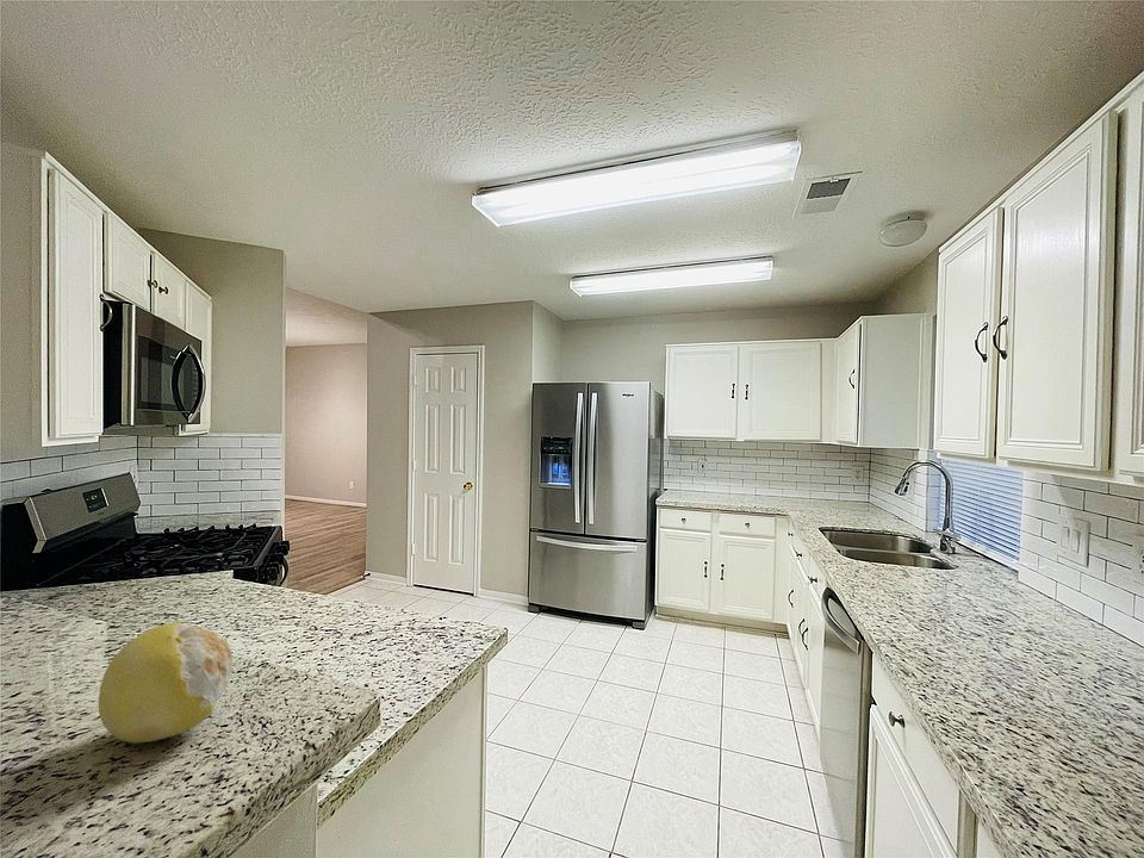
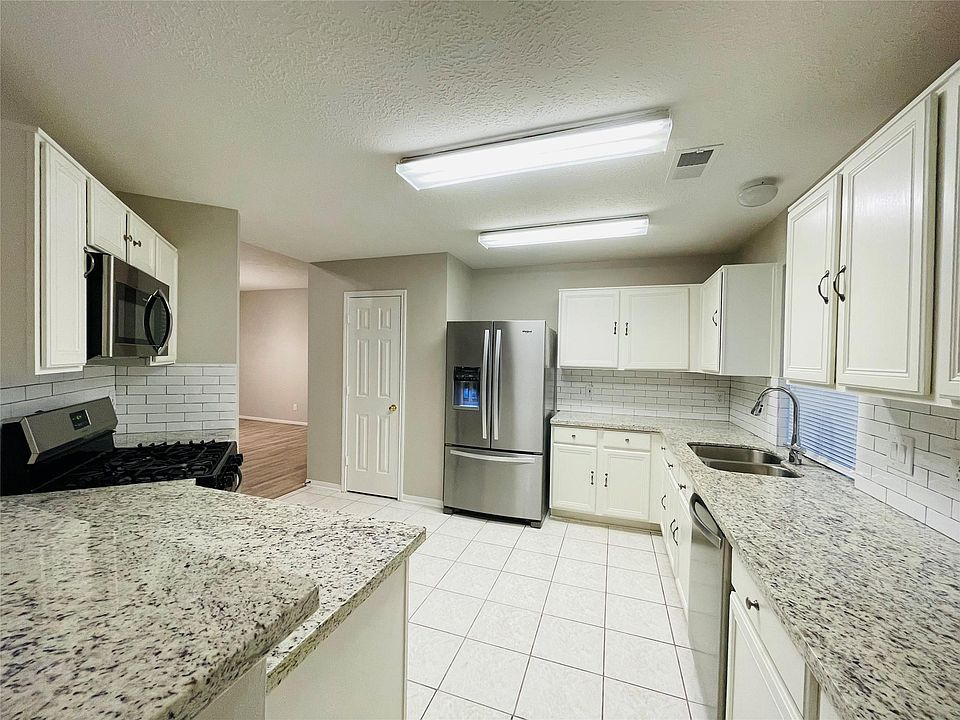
- fruit (170, 679)
